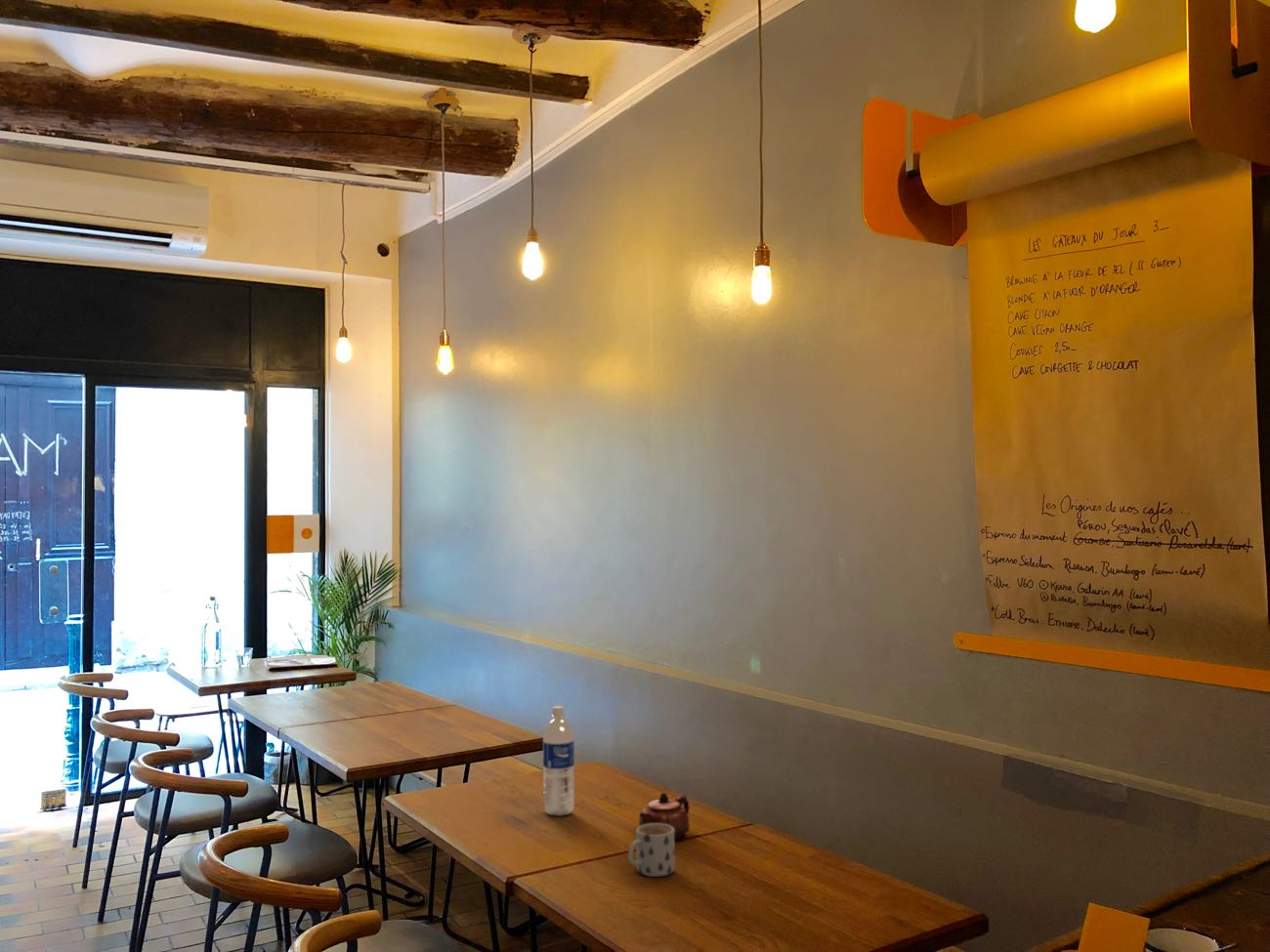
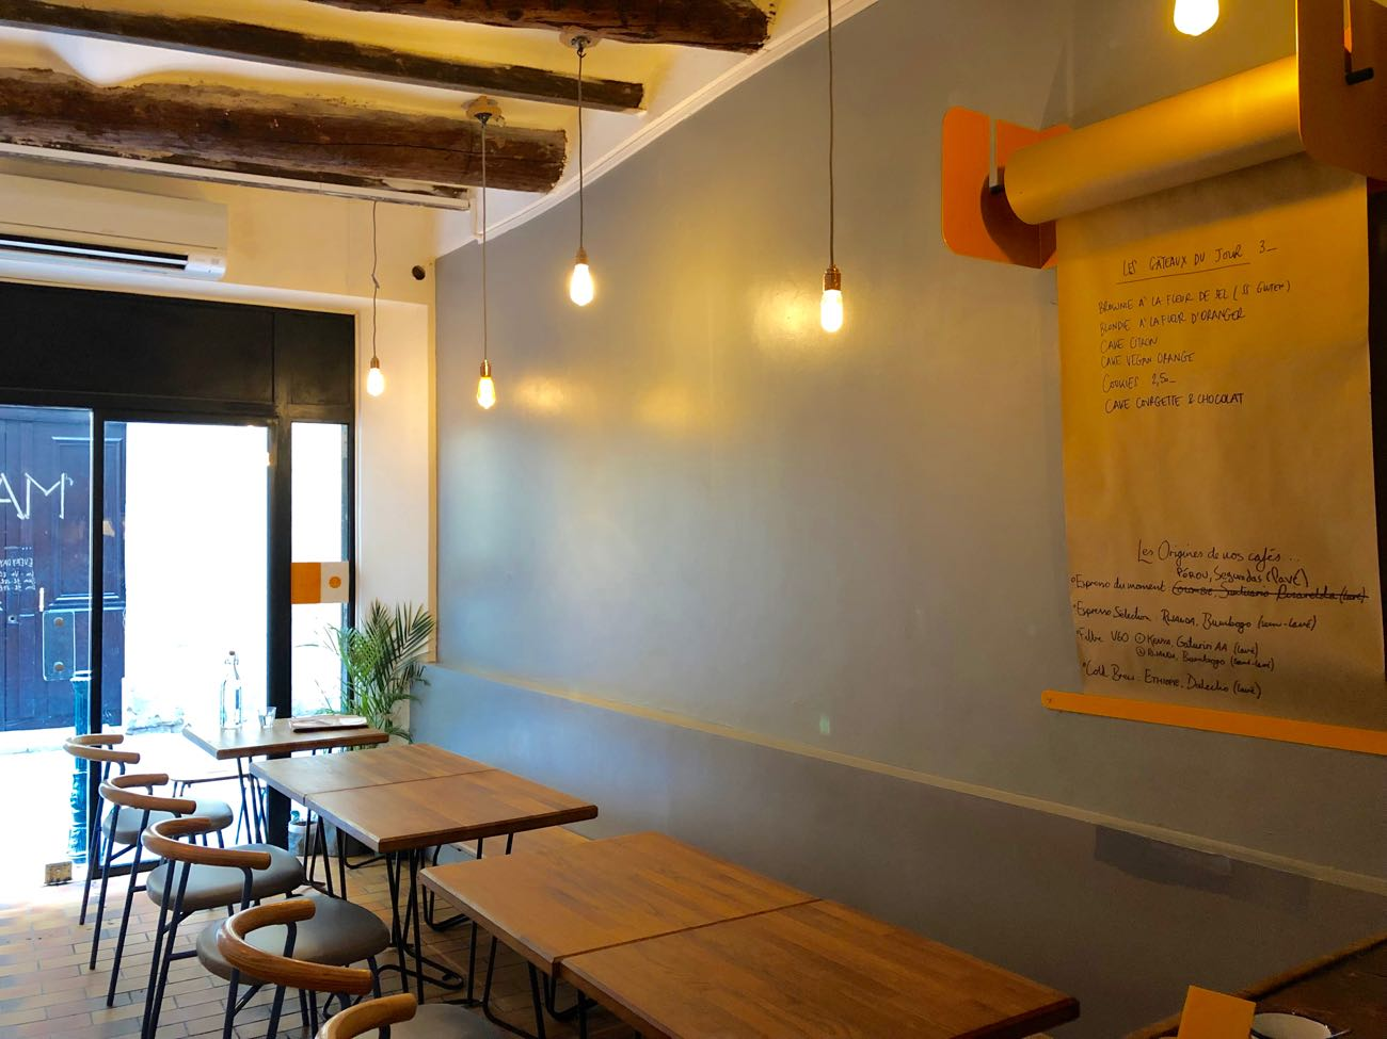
- teapot (665, 812)
- mug (650, 850)
- water bottle (558, 760)
